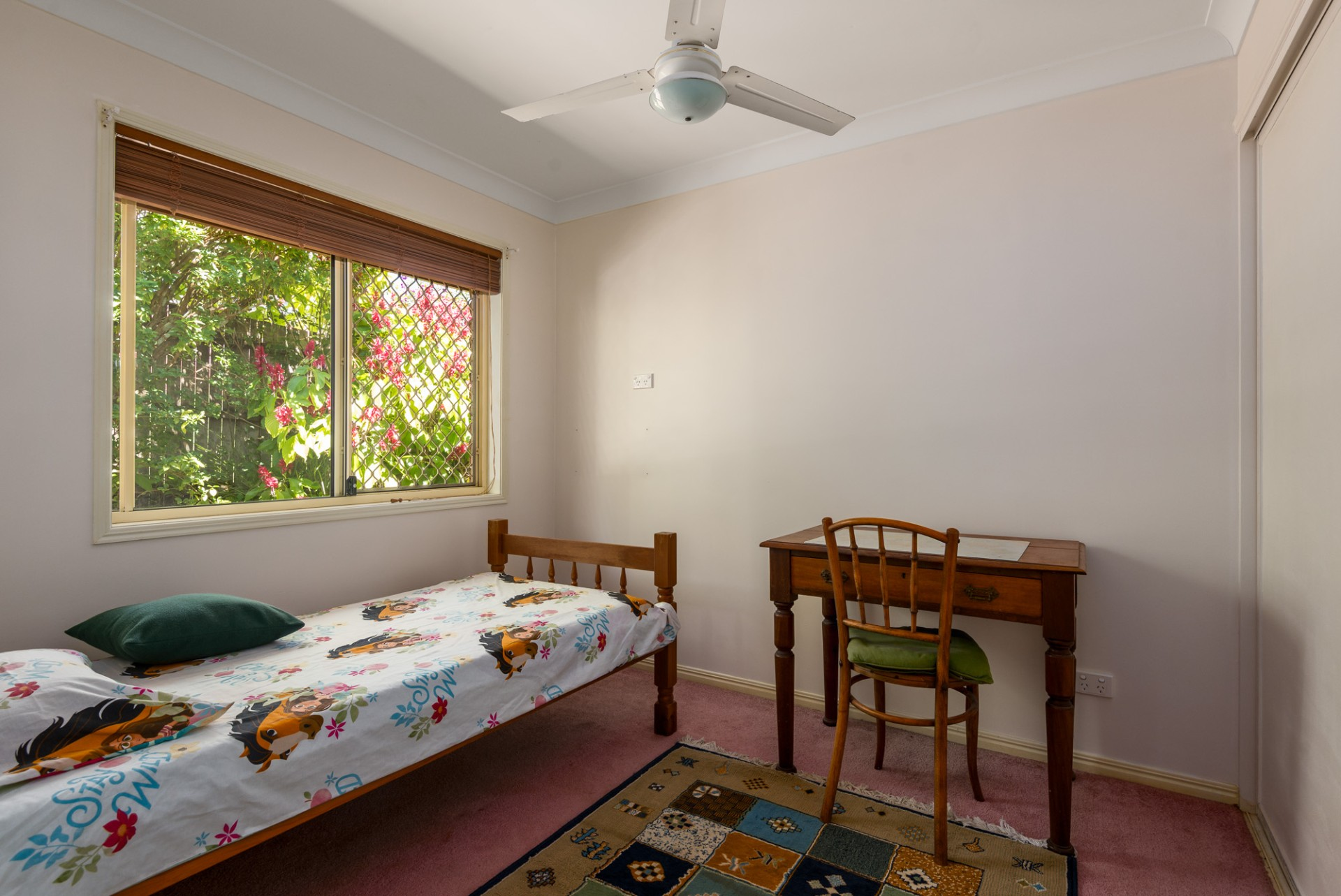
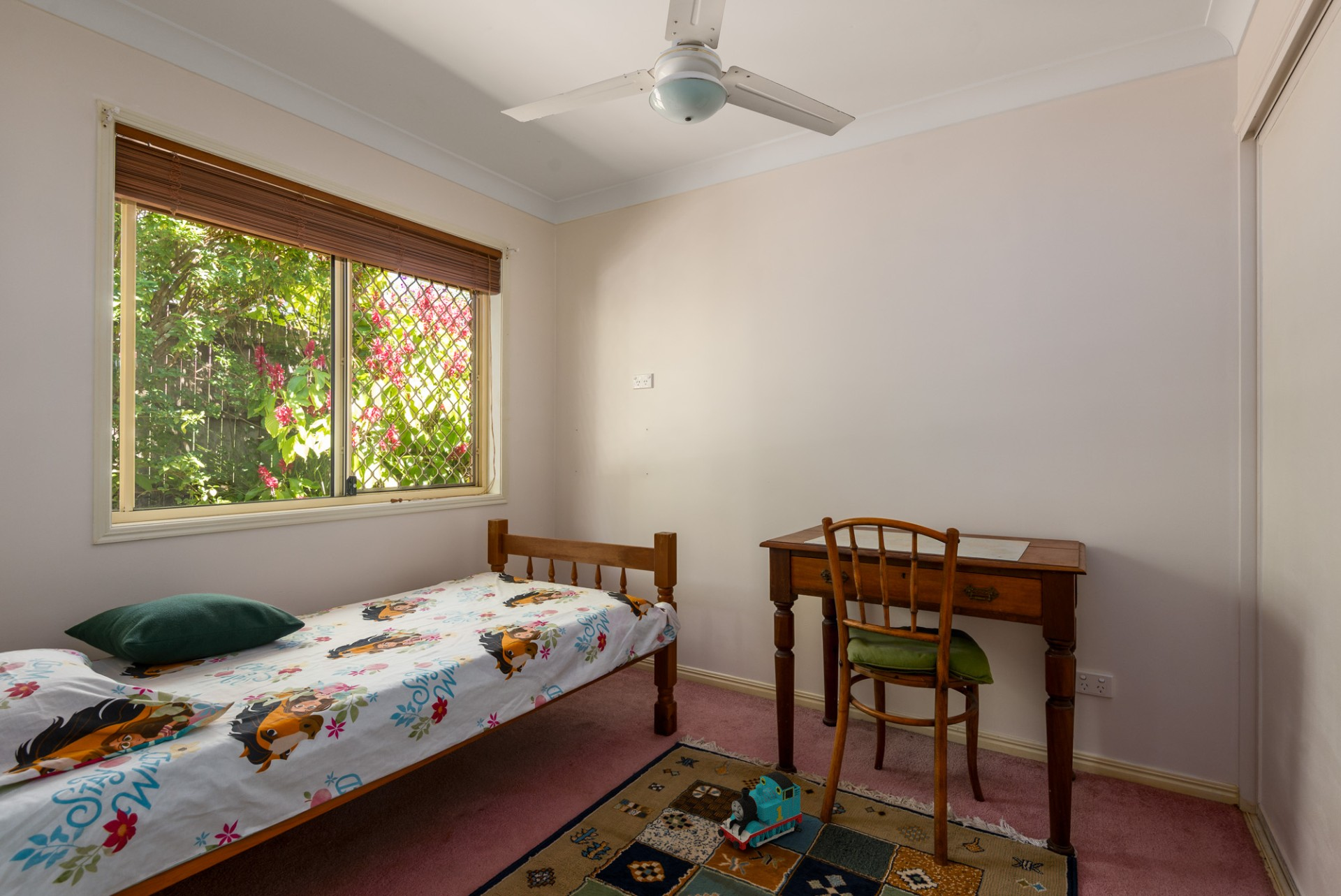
+ toy train (760, 808)
